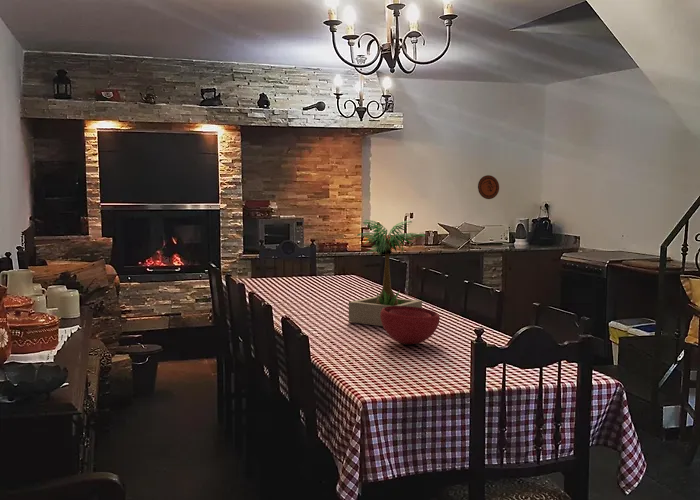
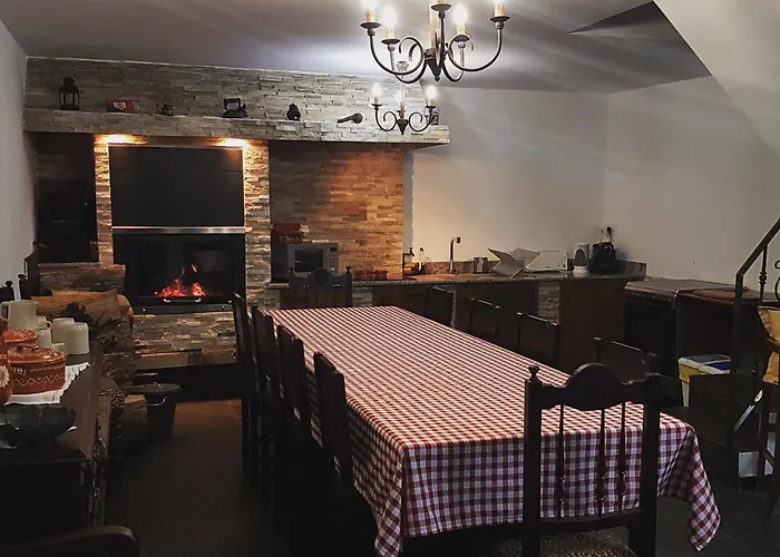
- decorative plate (488, 187)
- bowl (409, 326)
- potted plant (389, 270)
